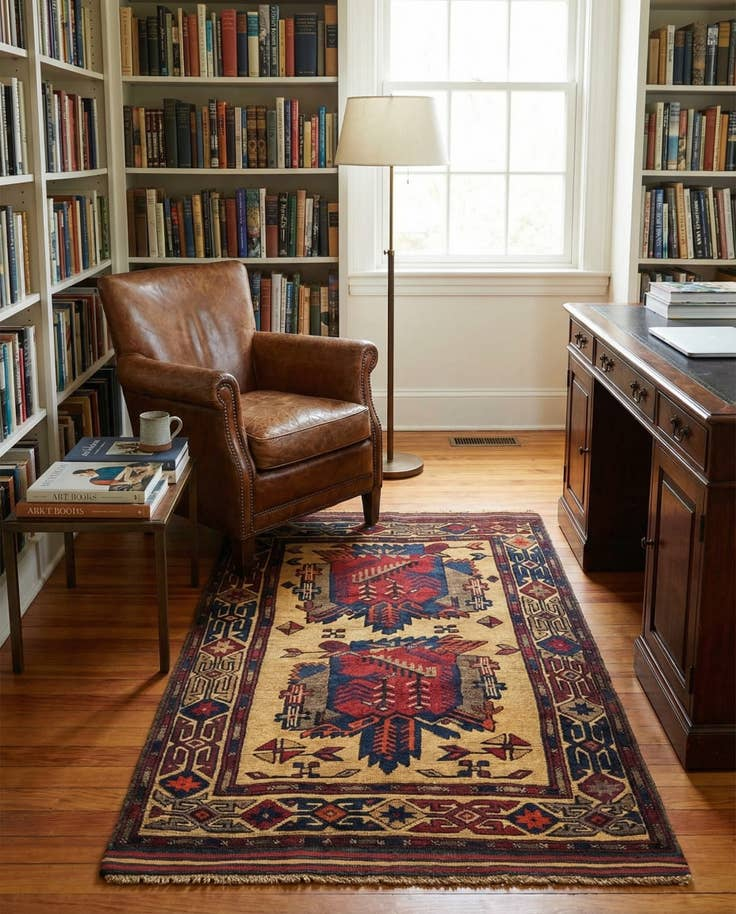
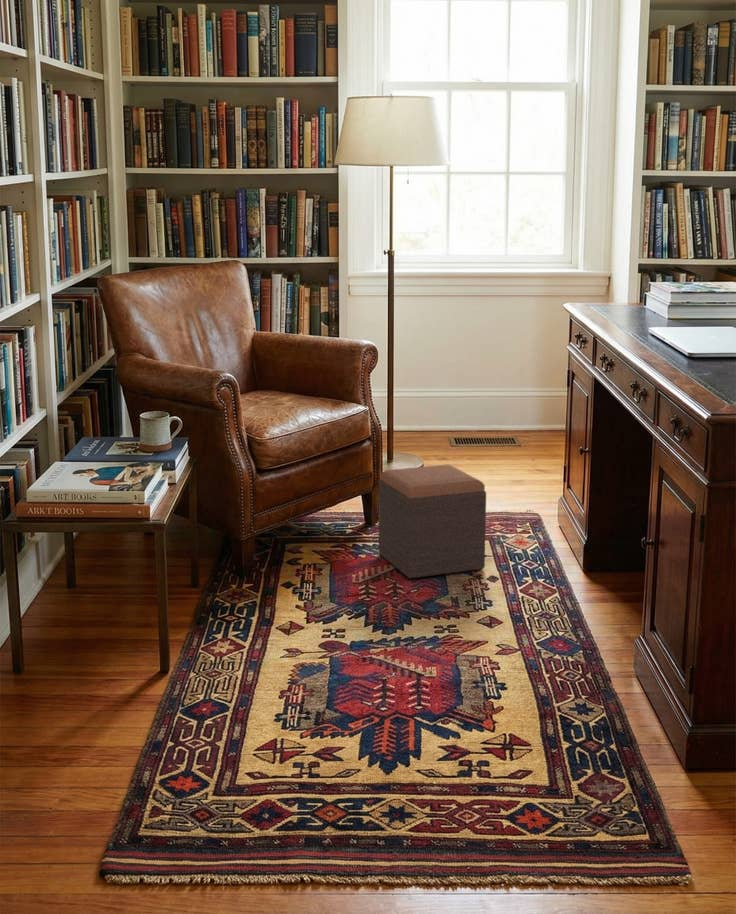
+ footstool (431, 517)
